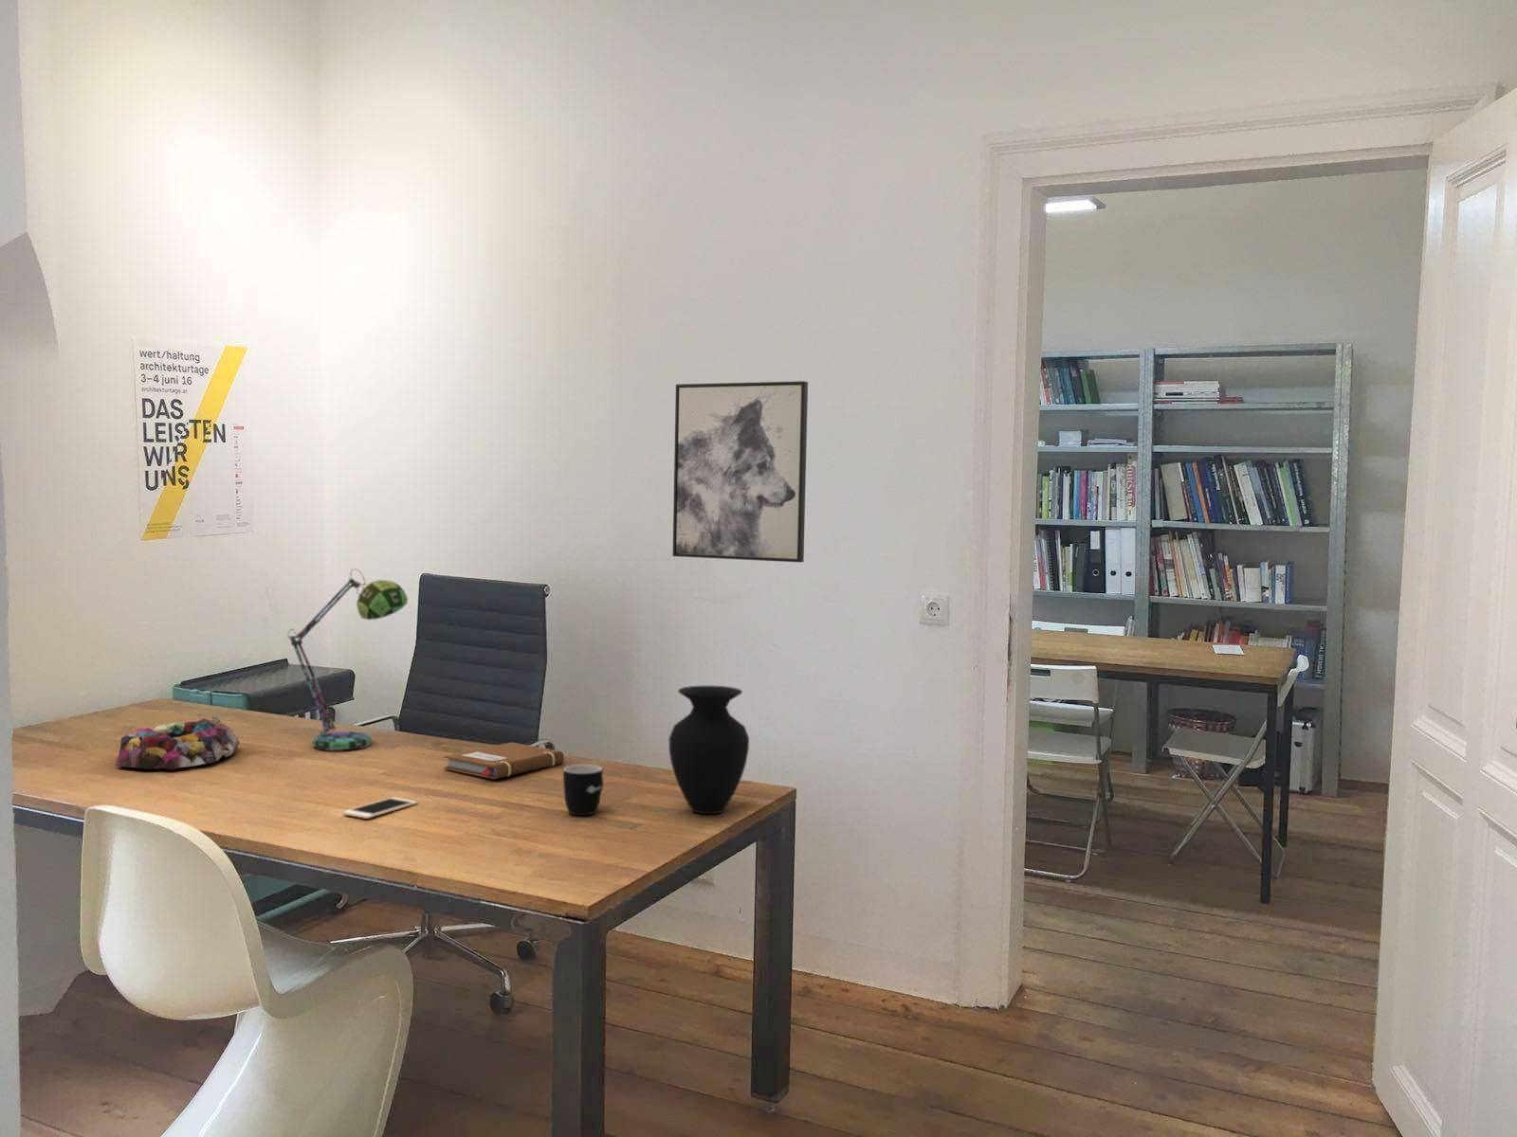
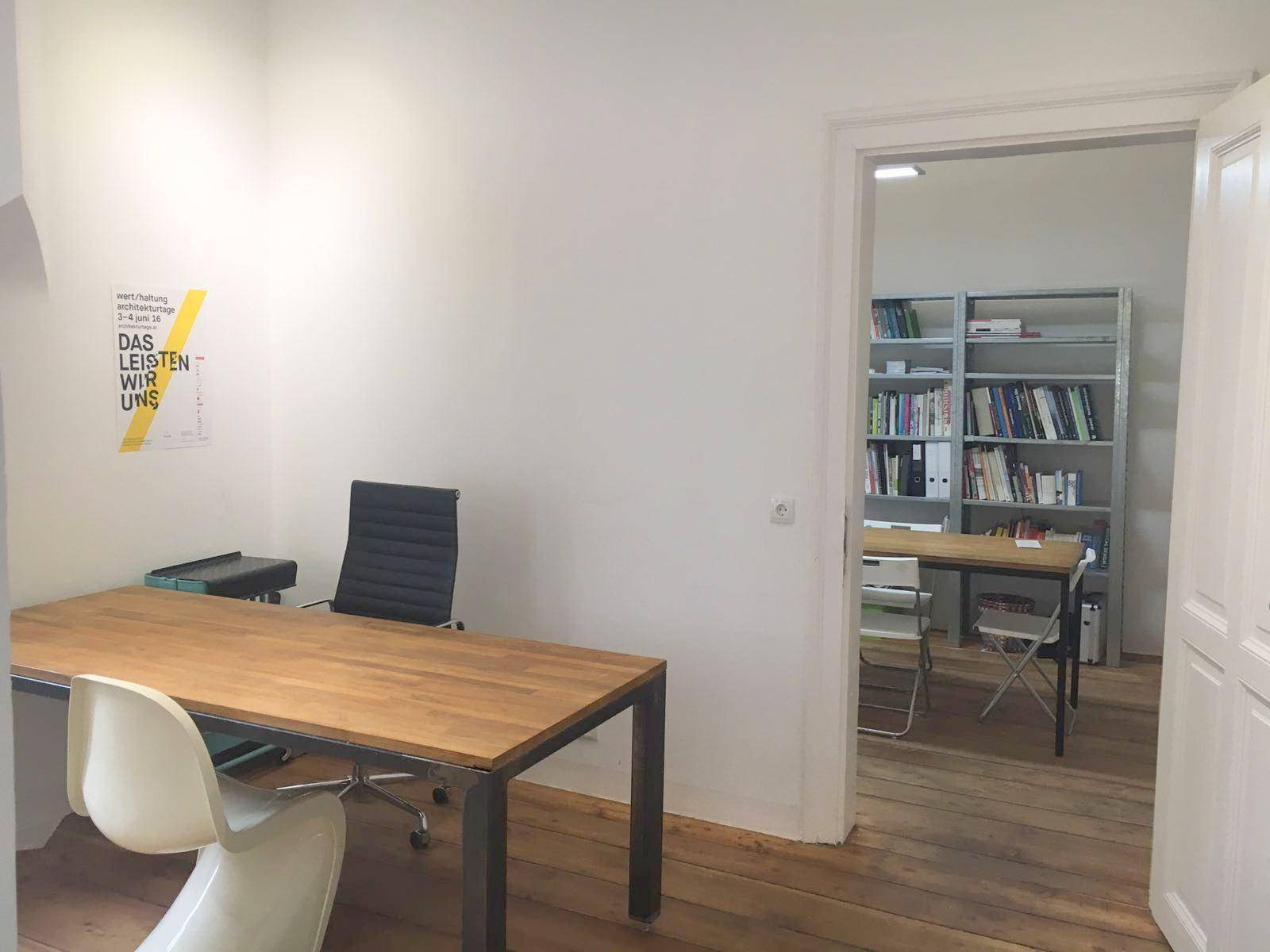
- notebook (503, 760)
- vase (708, 750)
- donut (177, 739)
- cell phone (380, 807)
- desk lamp (314, 675)
- mug (586, 788)
- wall art (738, 471)
